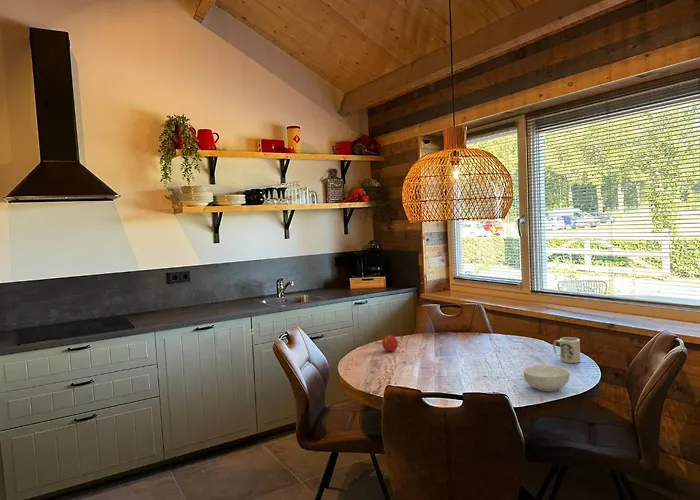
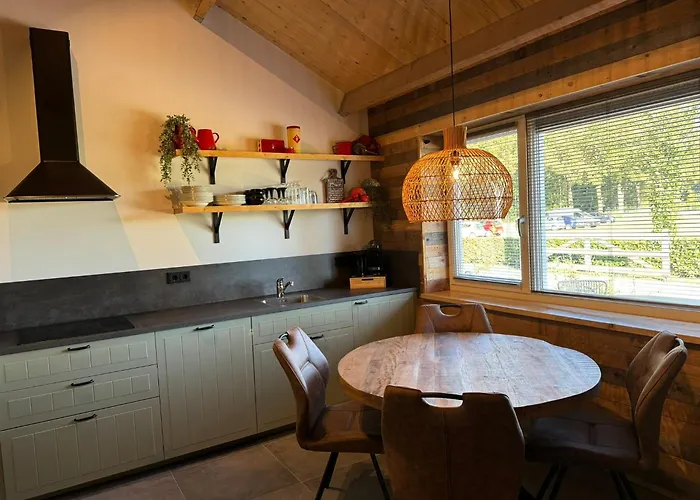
- fruit (390, 343)
- mug (566, 349)
- cereal bowl (546, 379)
